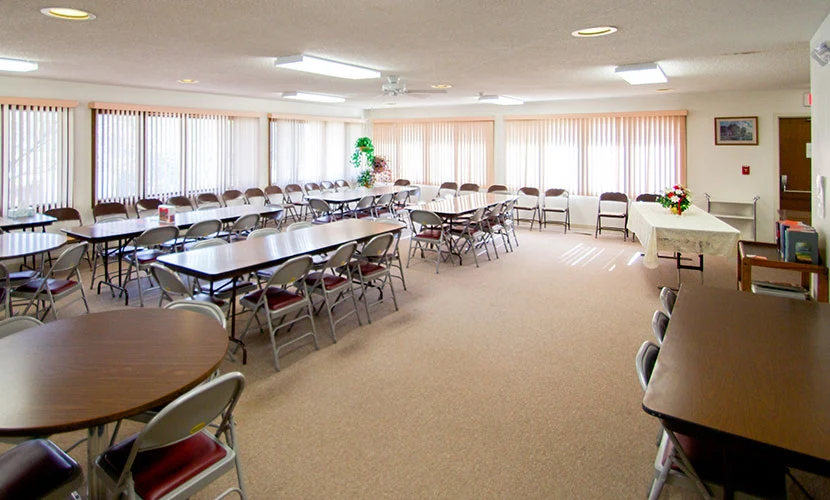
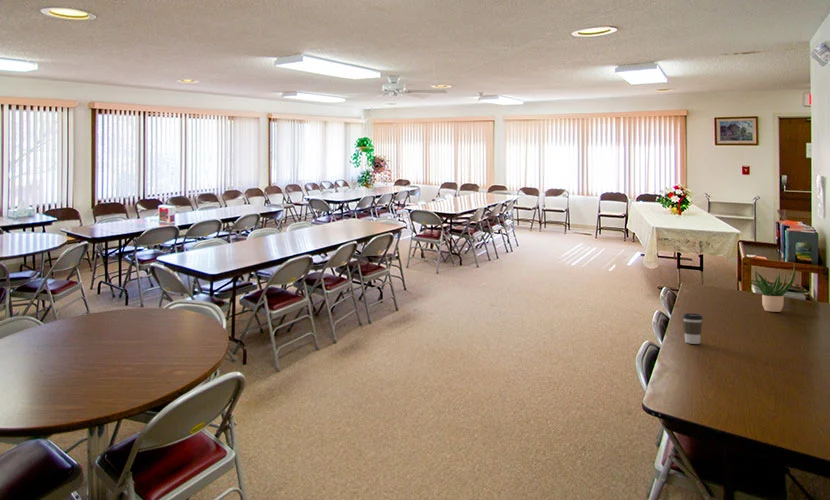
+ coffee cup (692, 328)
+ potted plant (773, 287)
